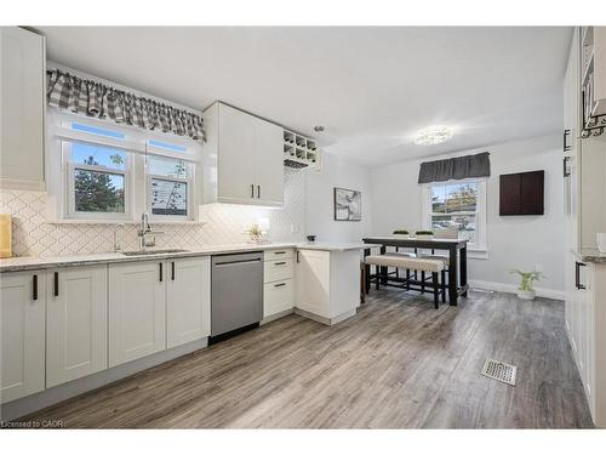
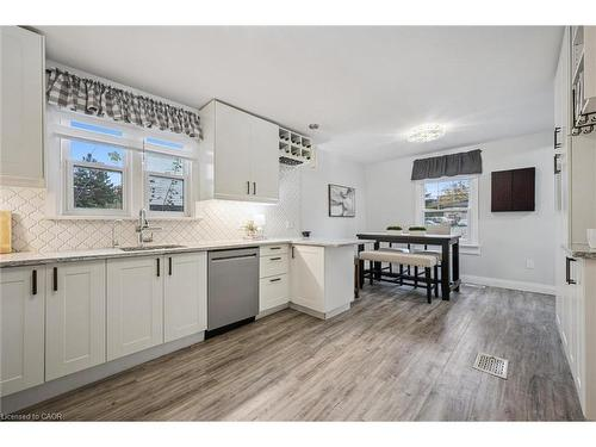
- potted plant (526, 284)
